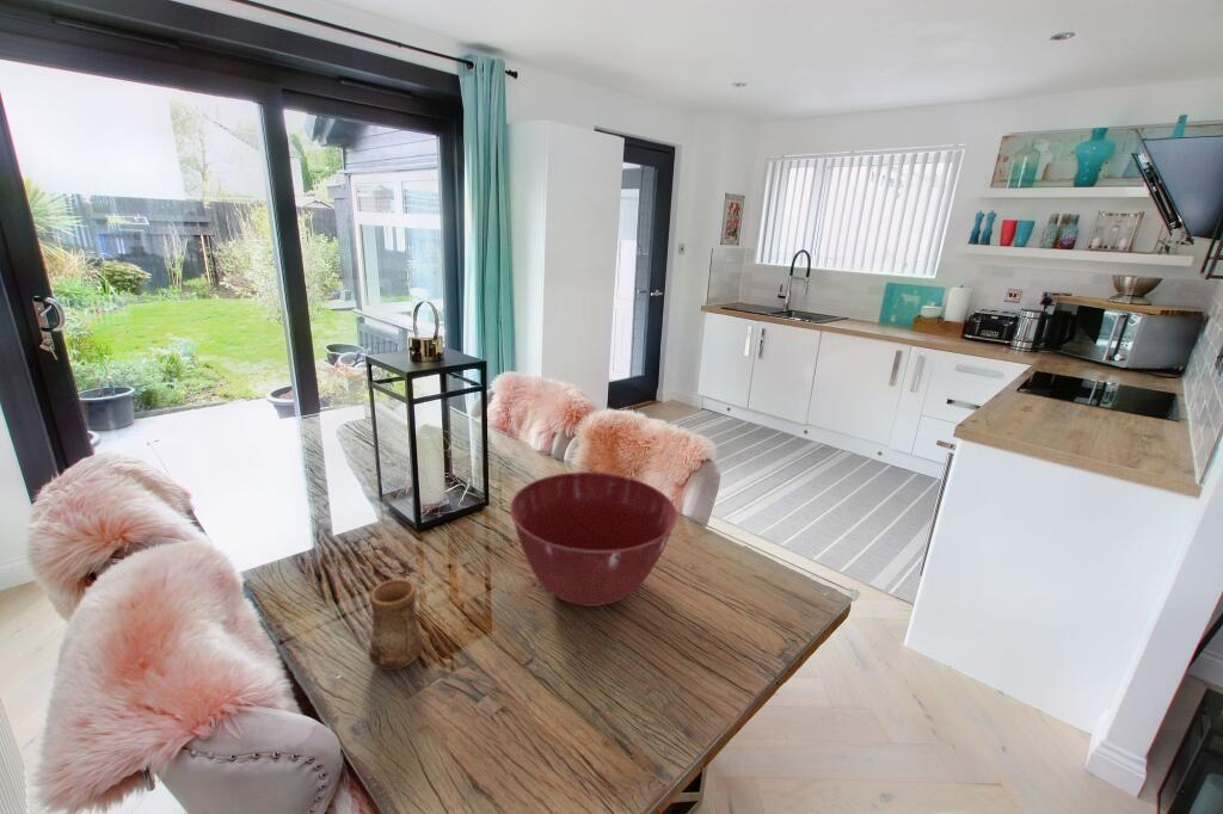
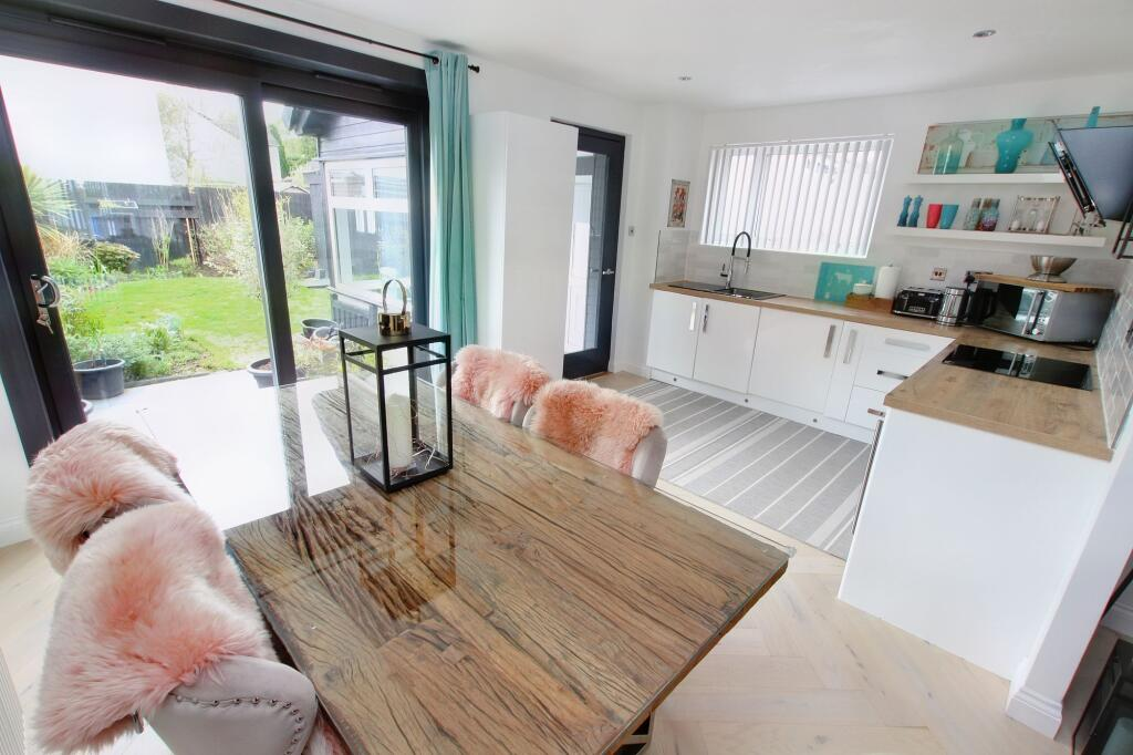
- cup (394, 624)
- mixing bowl (592, 544)
